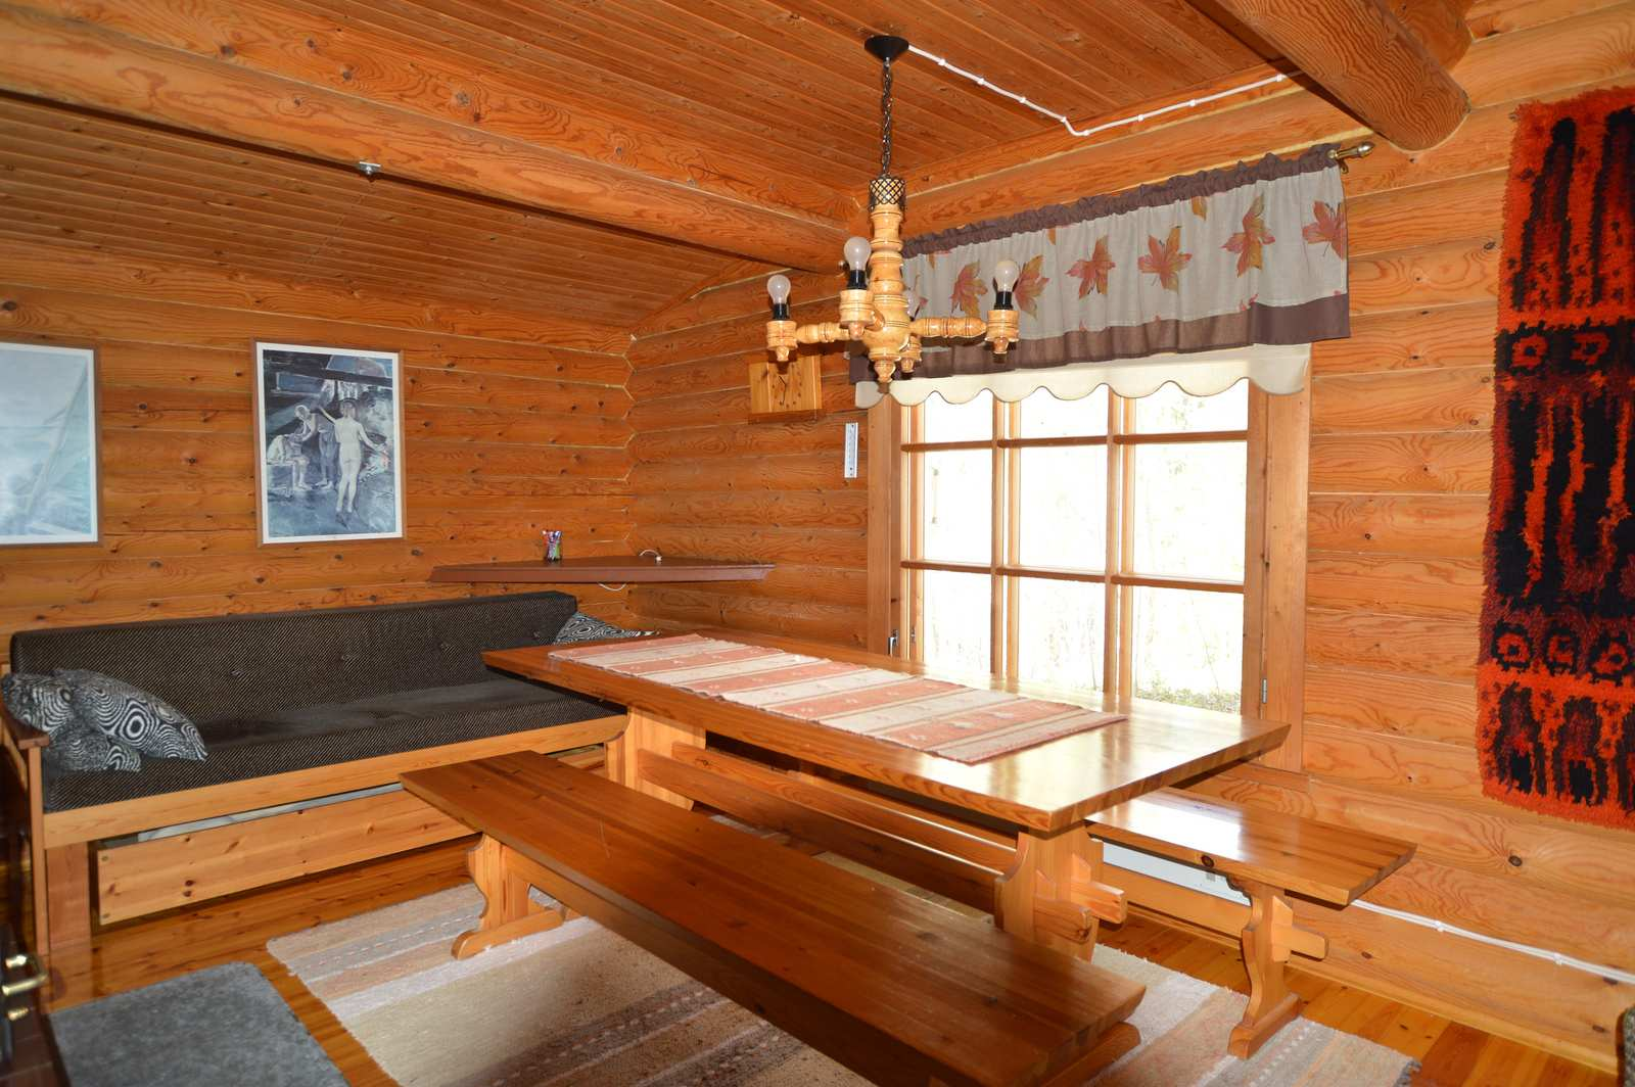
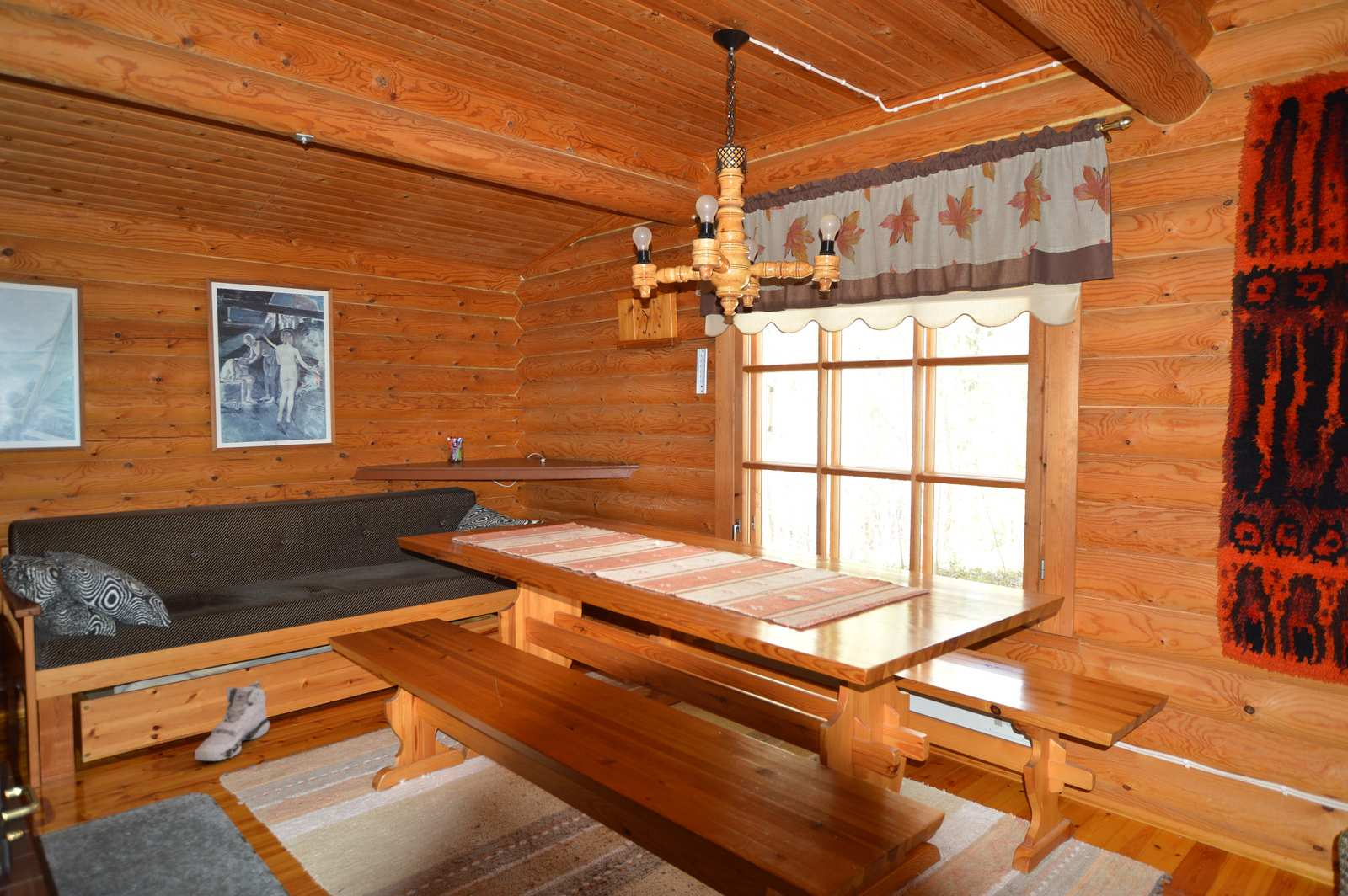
+ sneaker (233, 719)
